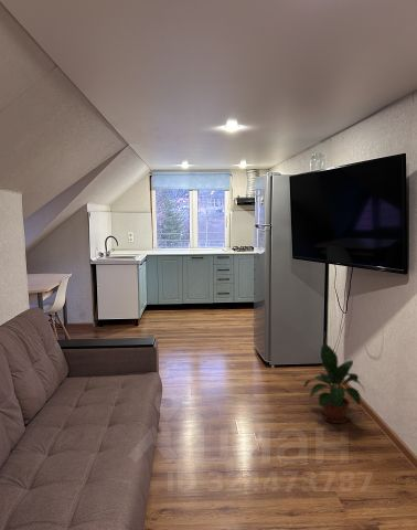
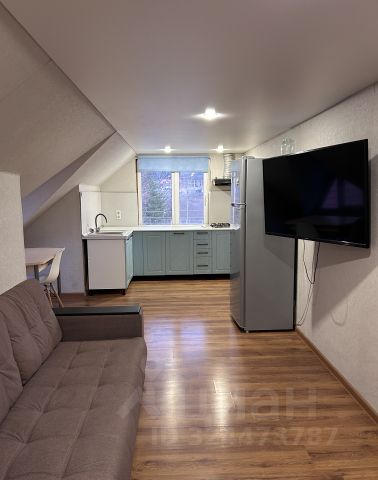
- potted plant (336, 382)
